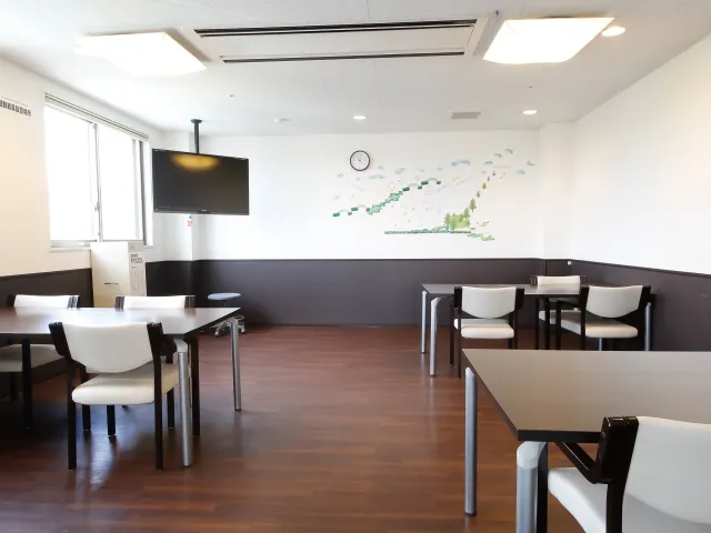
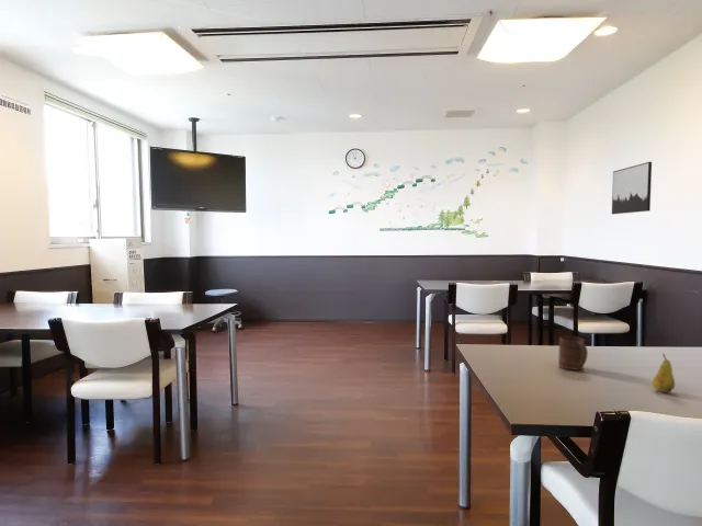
+ wall art (630, 190)
+ cup (574, 353)
+ fruit (664, 371)
